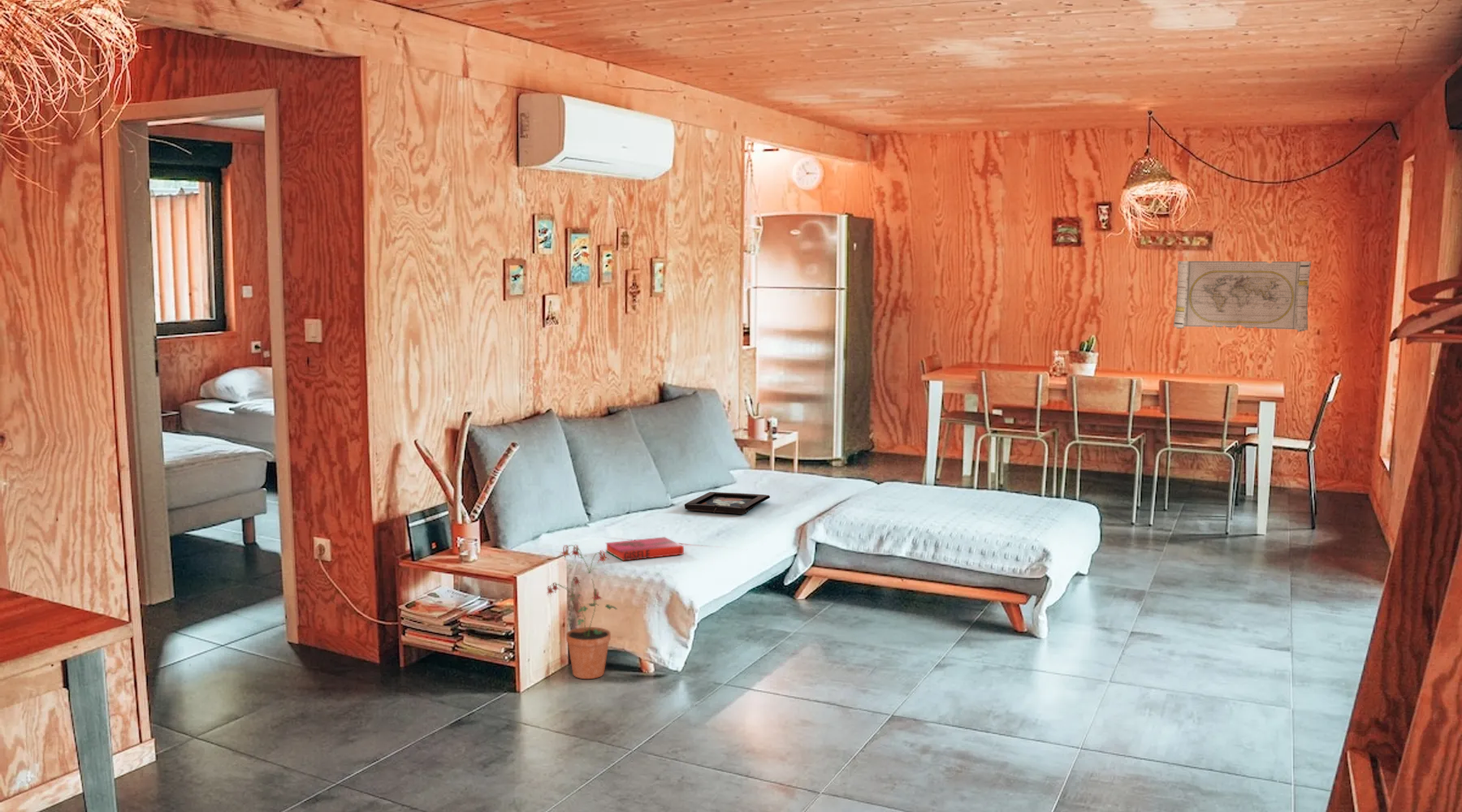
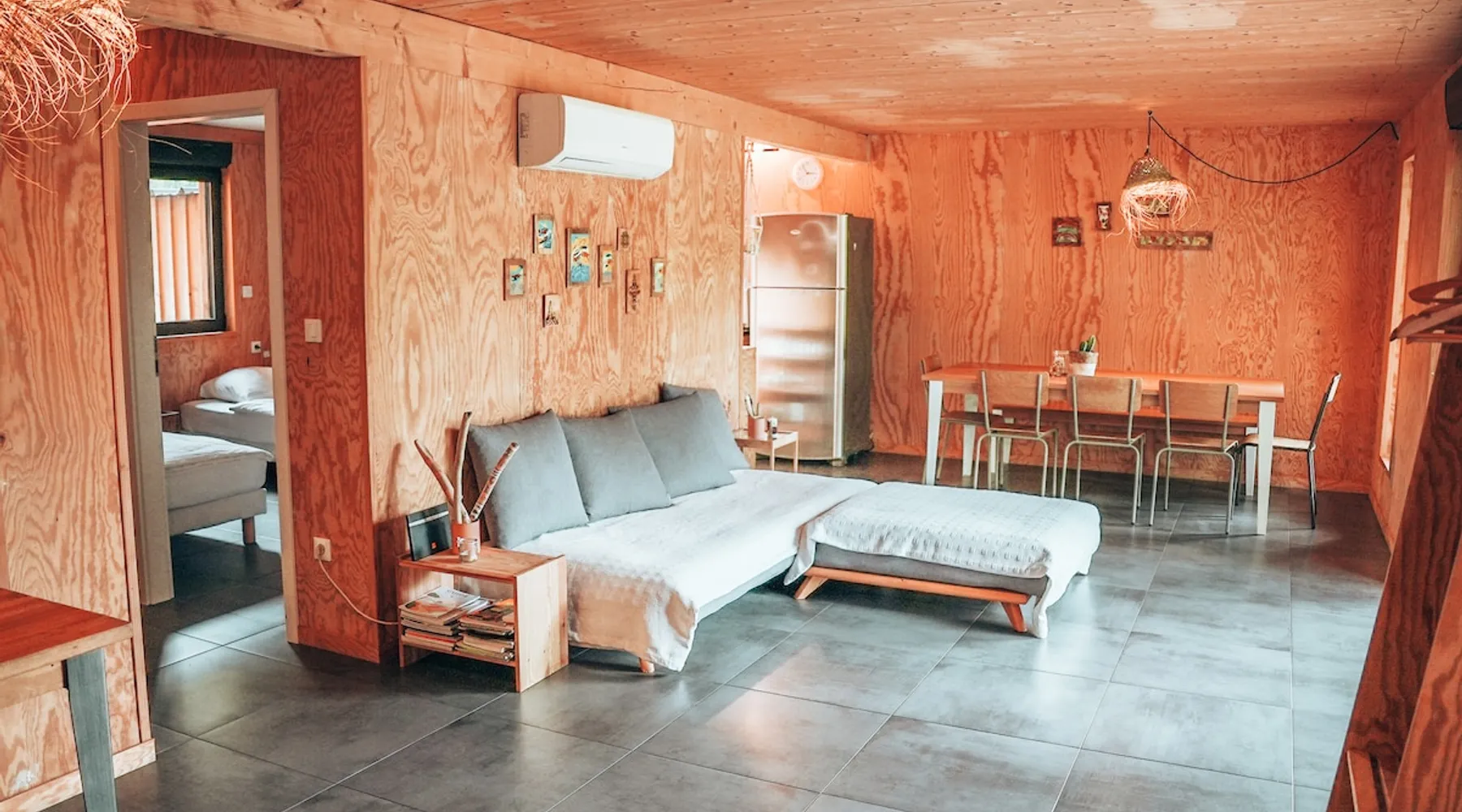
- decorative tray (728, 502)
- potted plant (585, 611)
- map (1240, 296)
- hardback book (644, 548)
